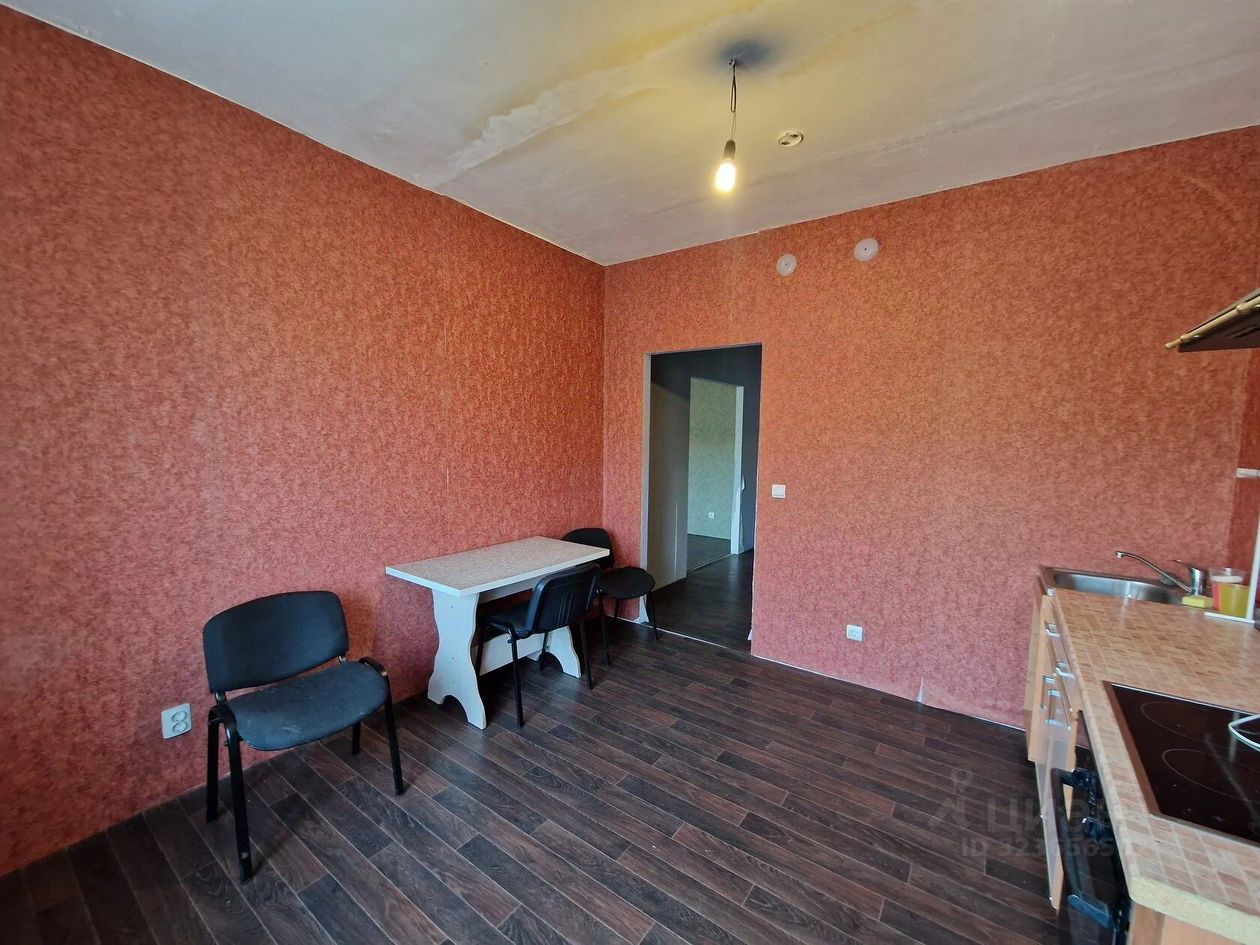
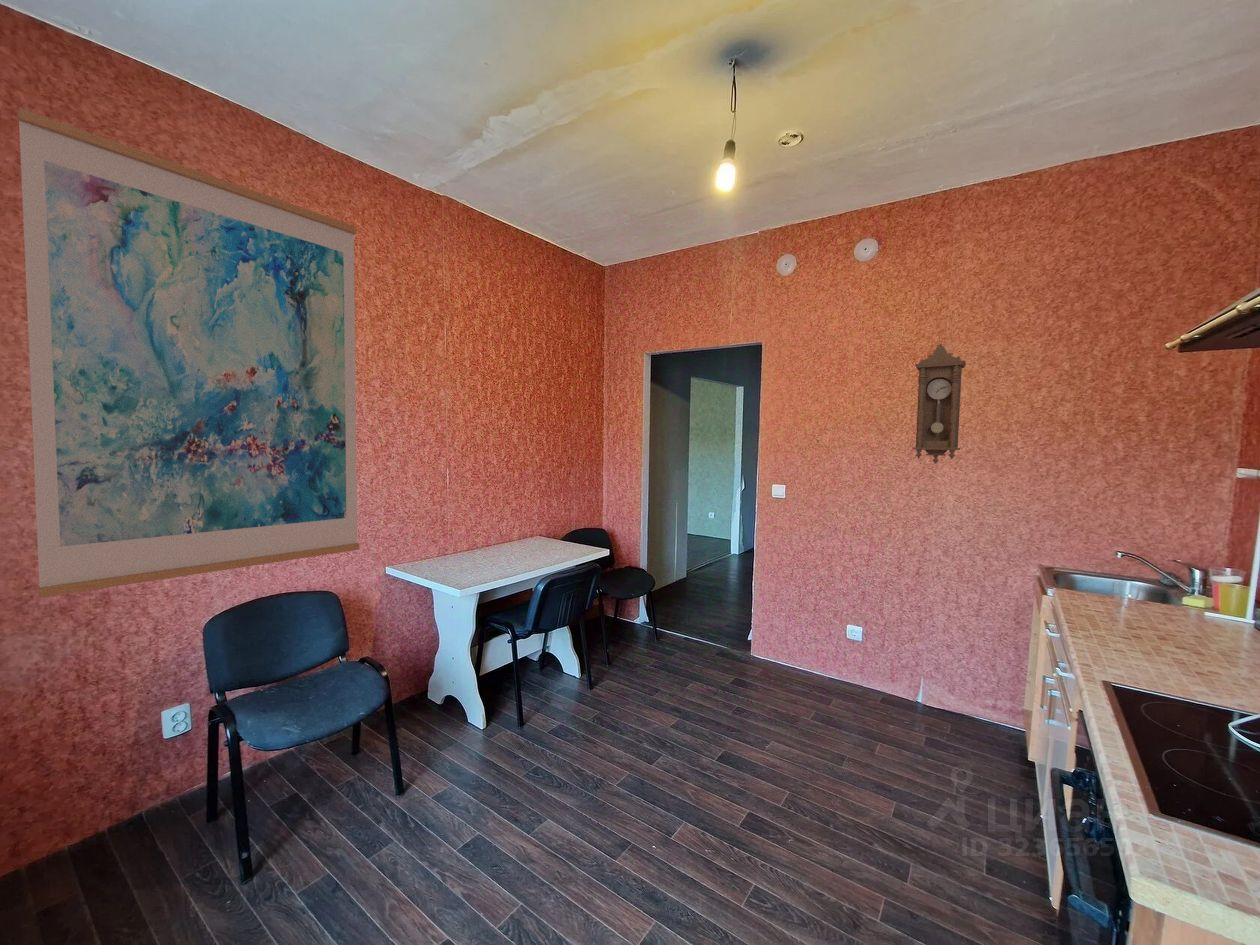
+ wall art (225, 378)
+ pendulum clock (938, 405)
